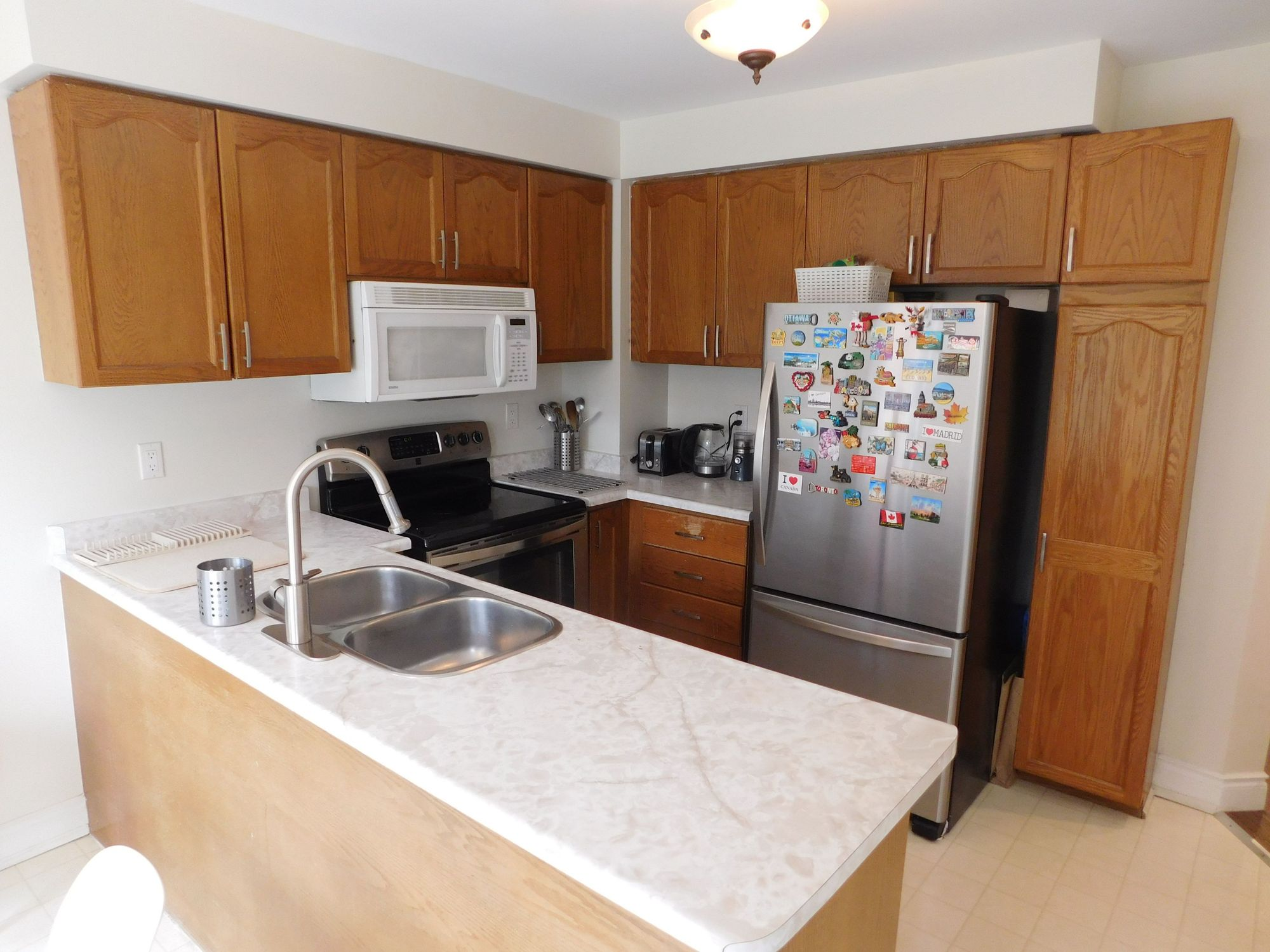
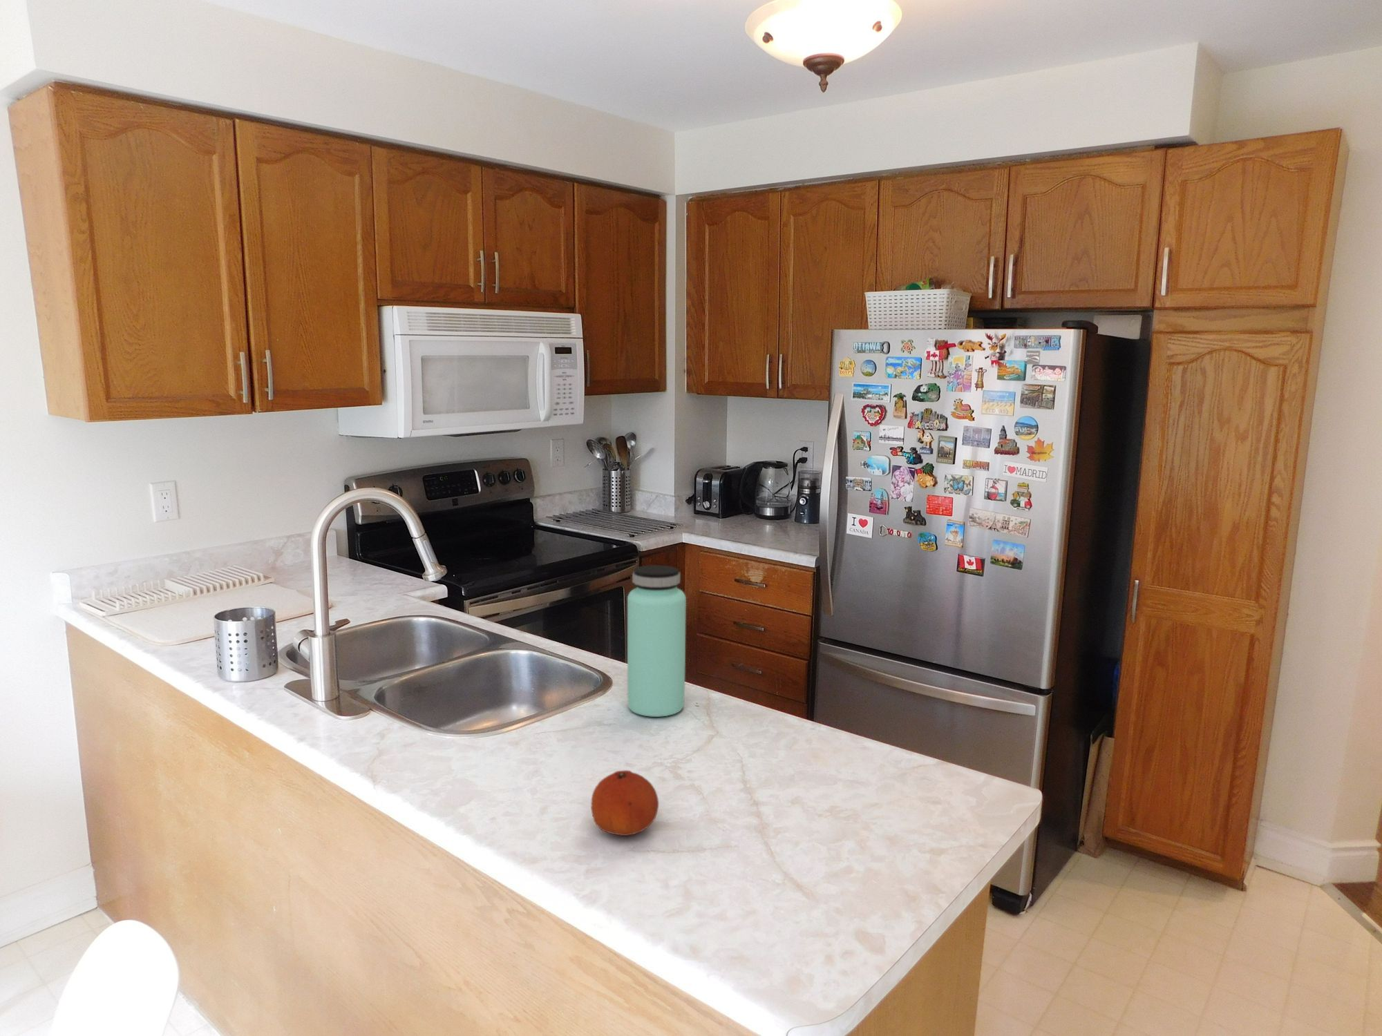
+ bottle (656, 639)
+ fruit (625, 802)
